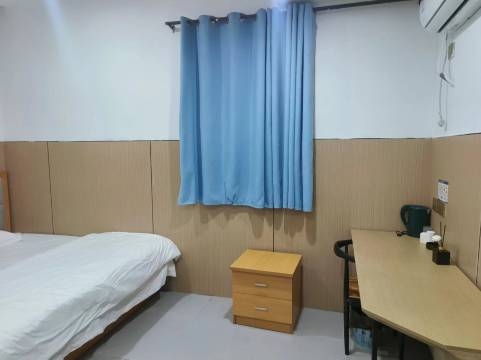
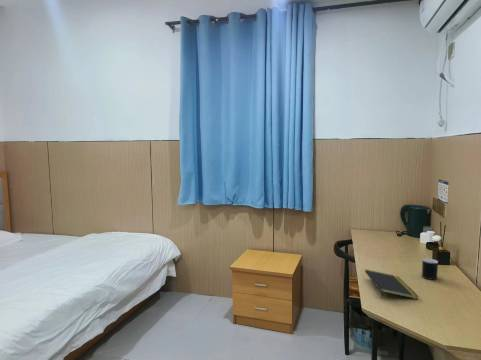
+ cup (430, 270)
+ notepad (389, 283)
